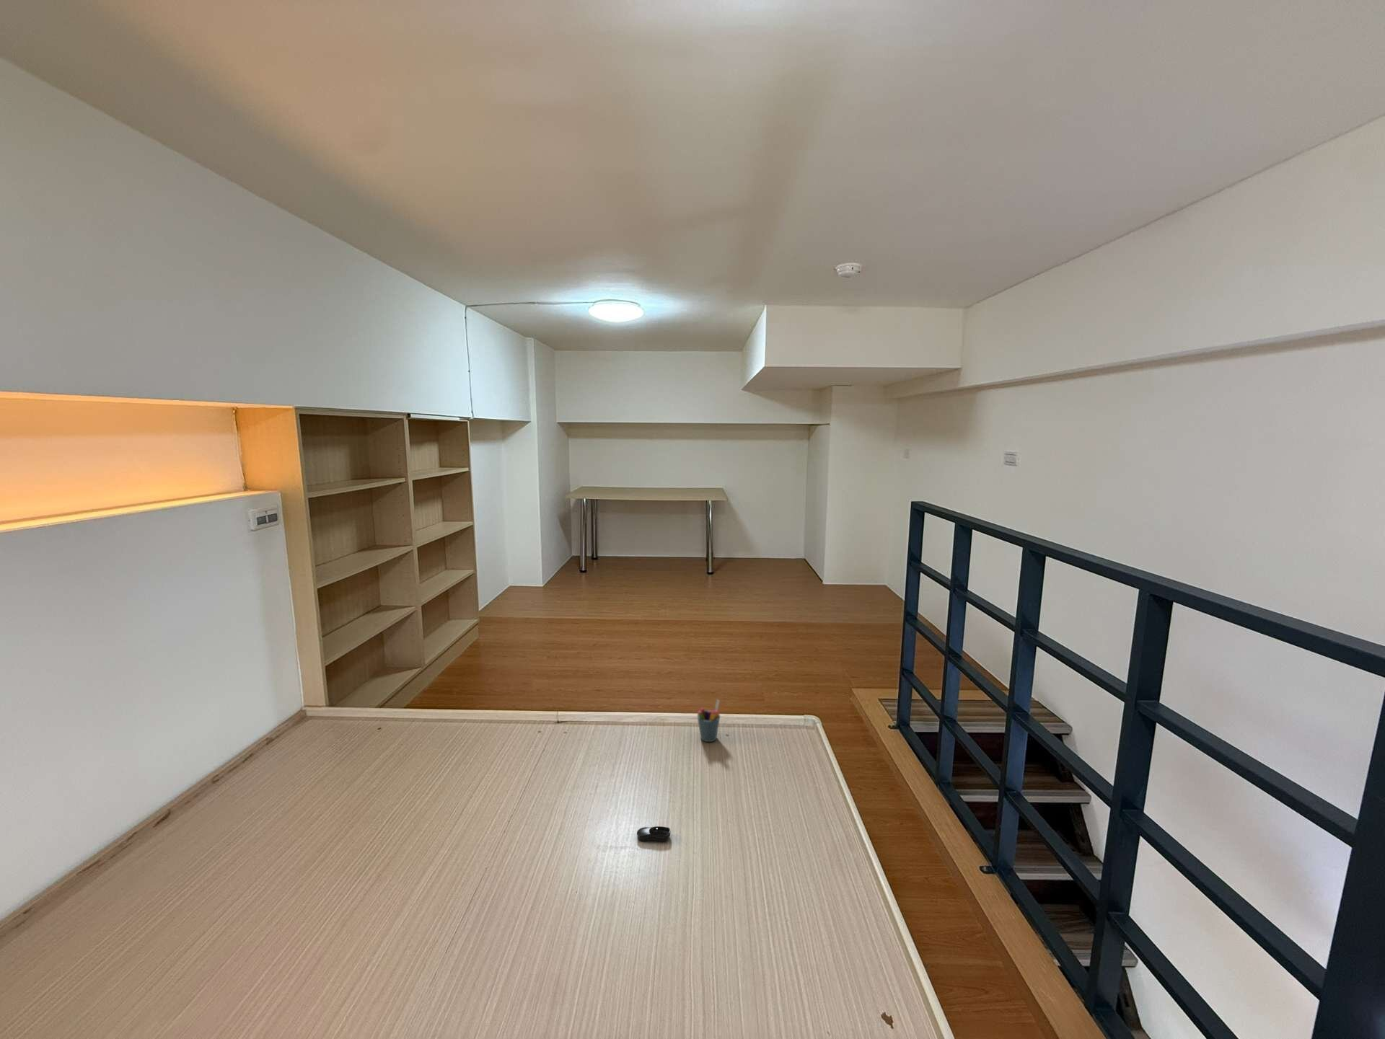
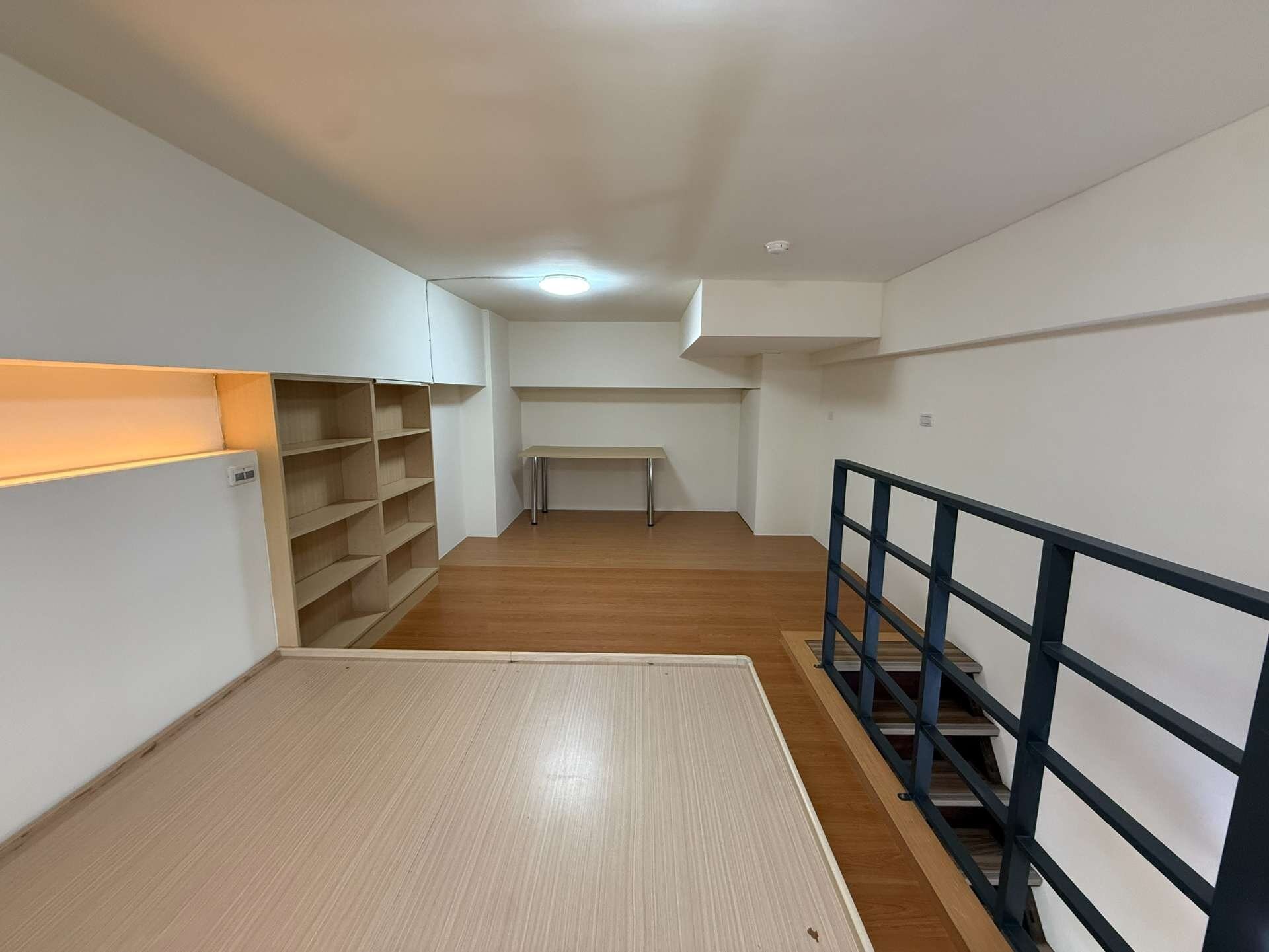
- pen holder (708, 720)
- computer mouse (661, 831)
